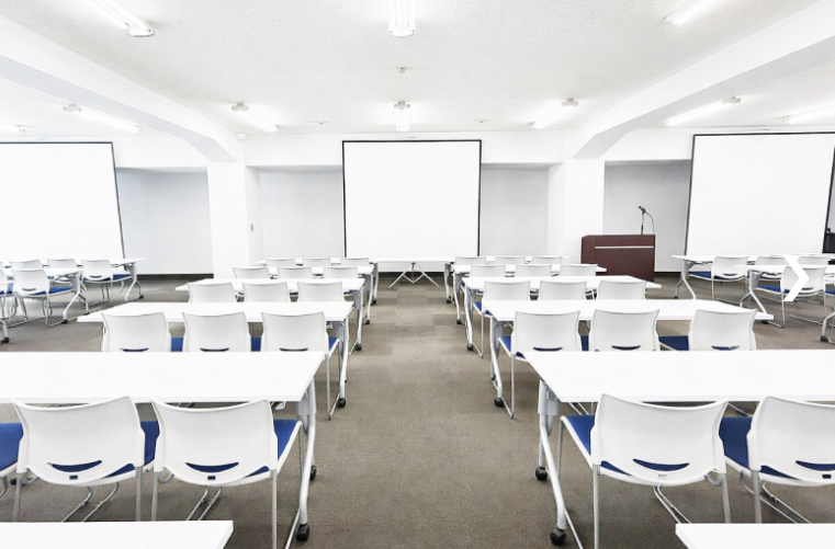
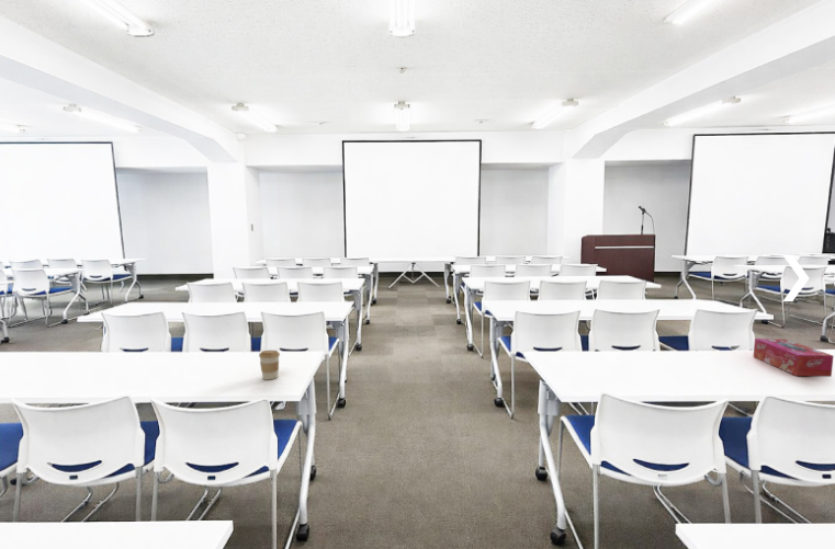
+ tissue box (790, 356)
+ coffee cup (269, 364)
